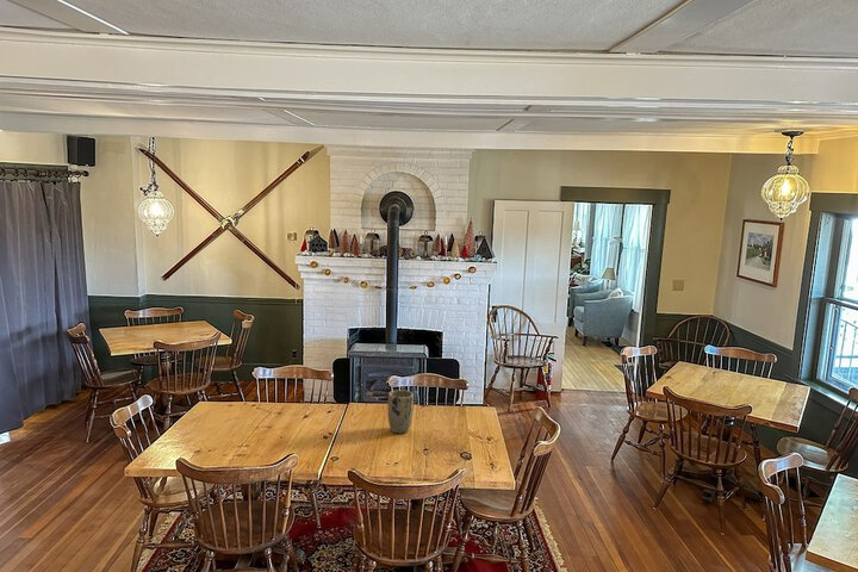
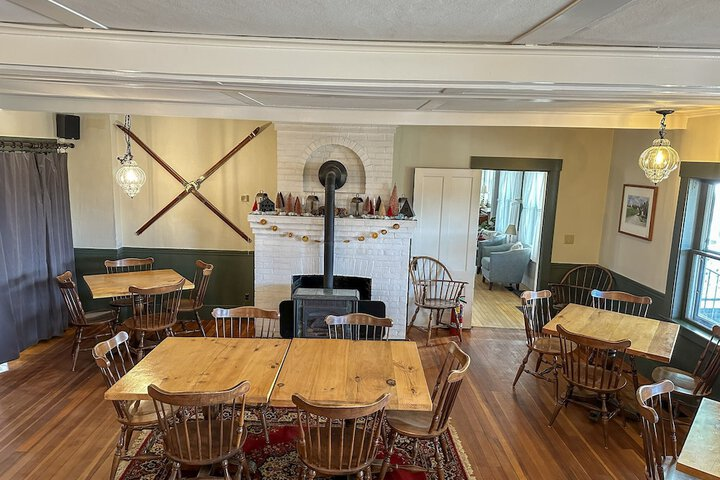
- plant pot (400, 411)
